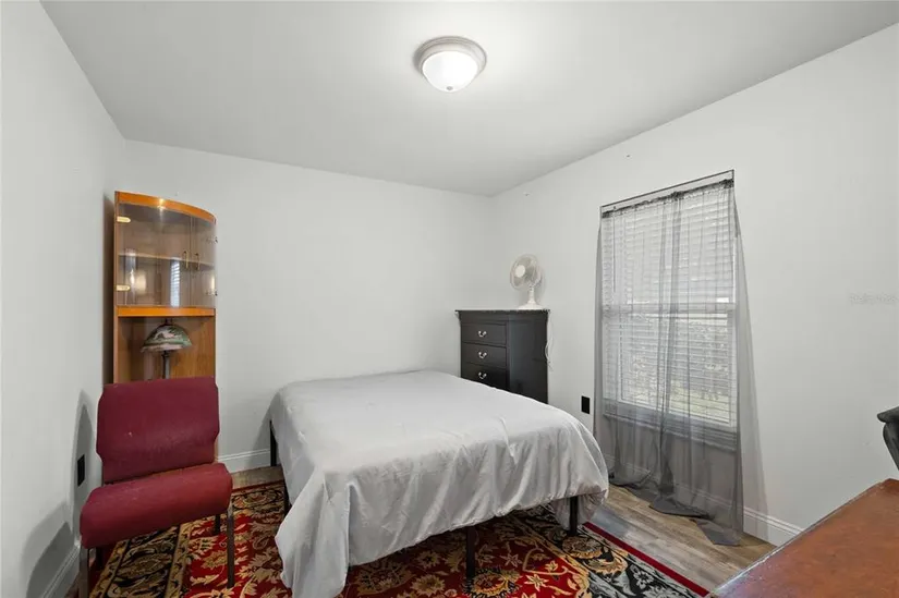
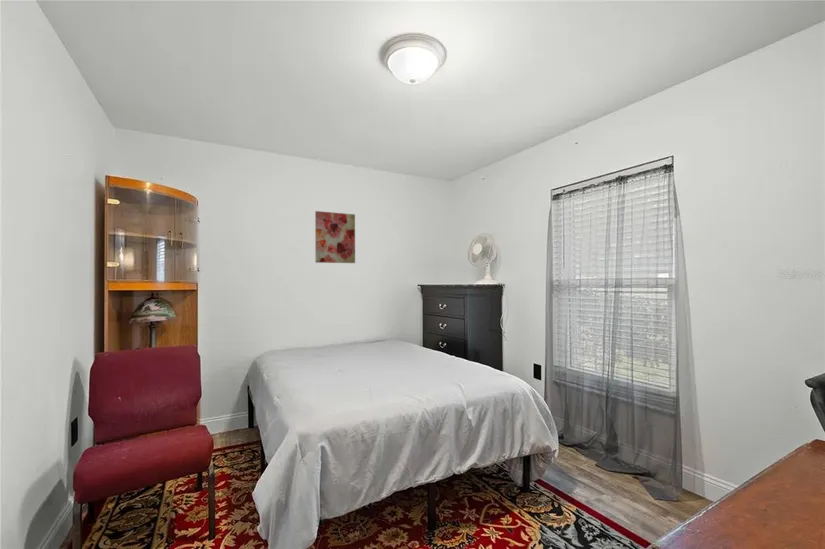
+ wall art (335, 237)
